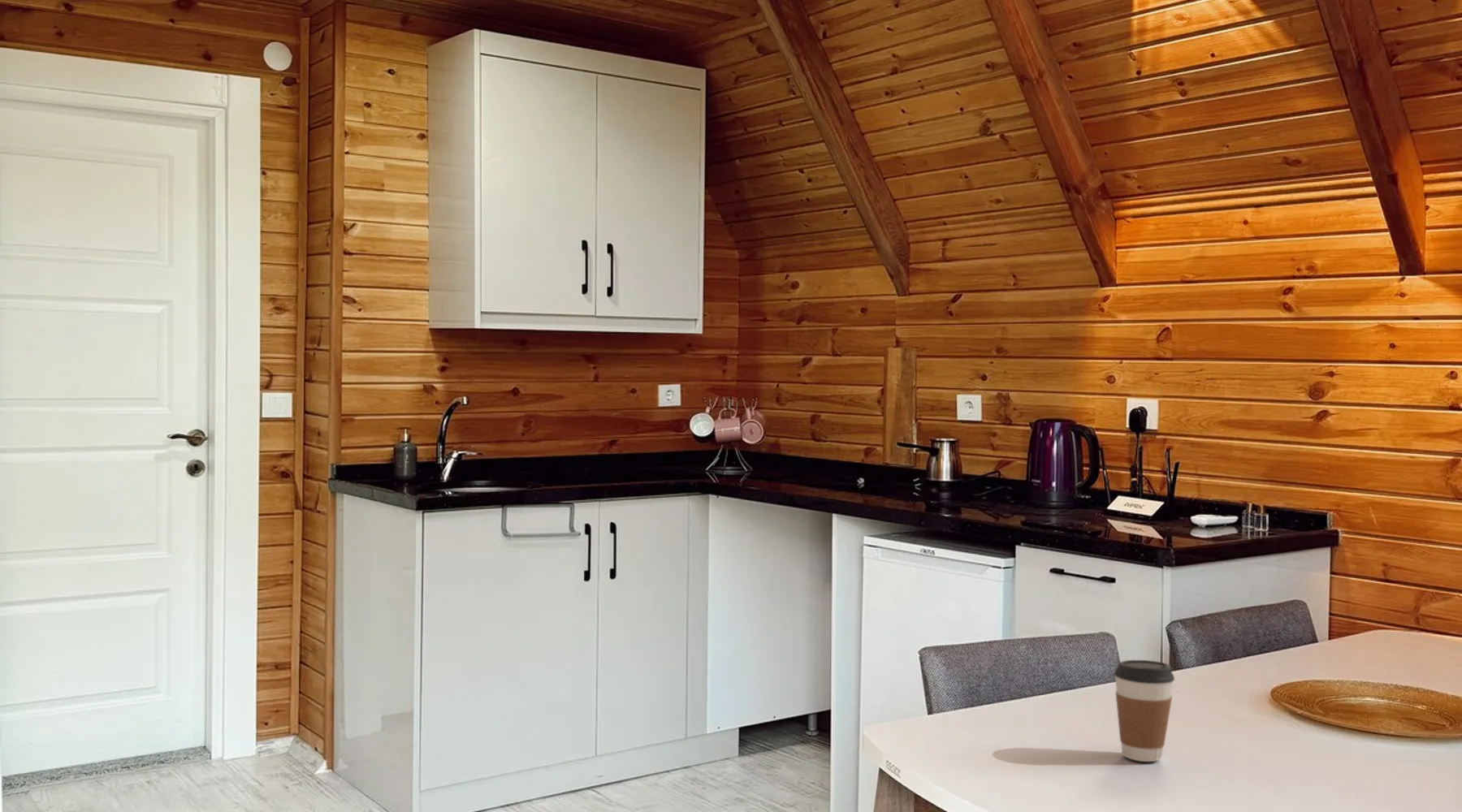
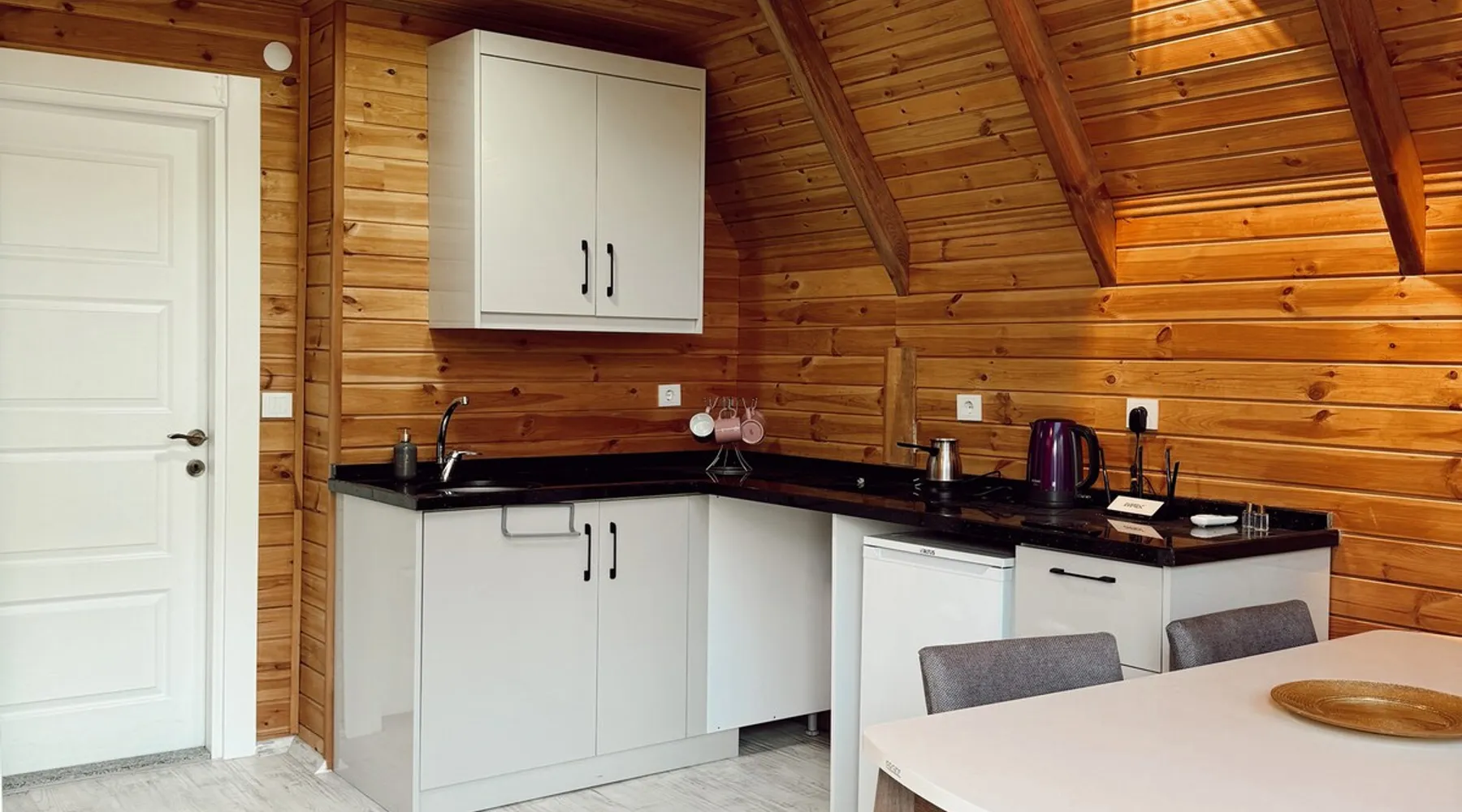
- coffee cup (1143, 710)
